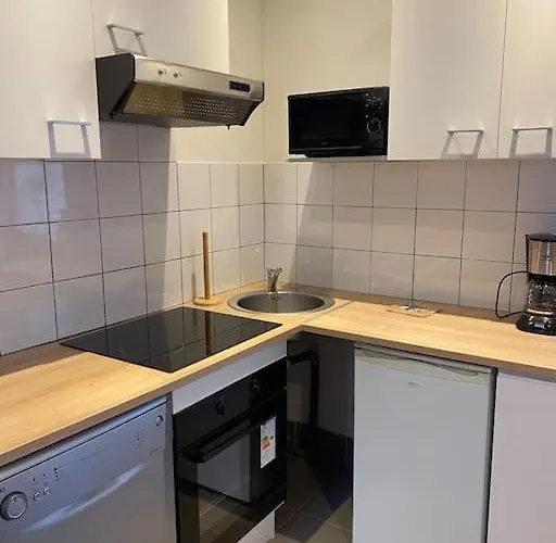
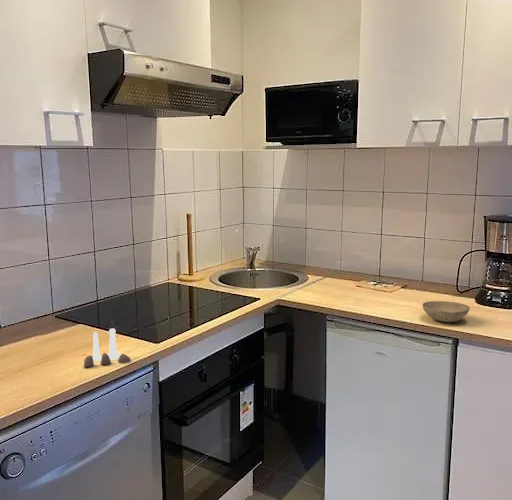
+ salt and pepper shaker set (110, 346)
+ bowl (444, 312)
